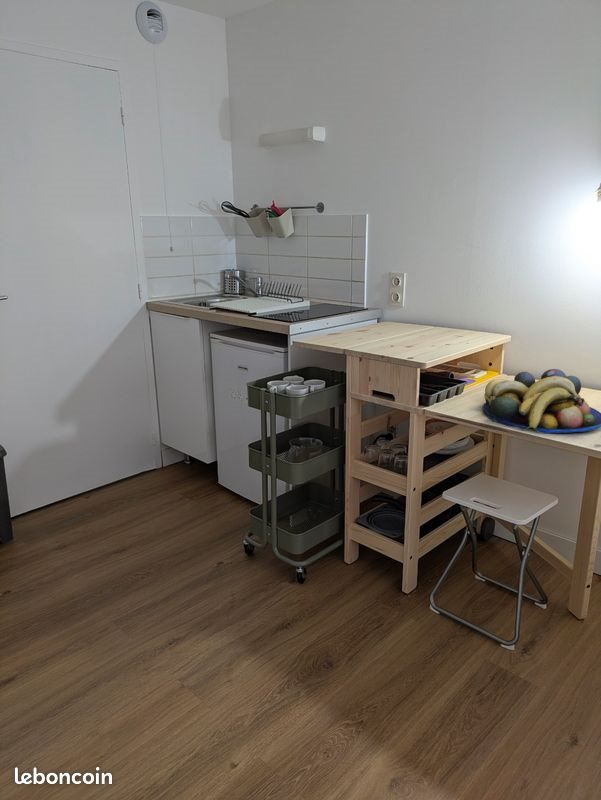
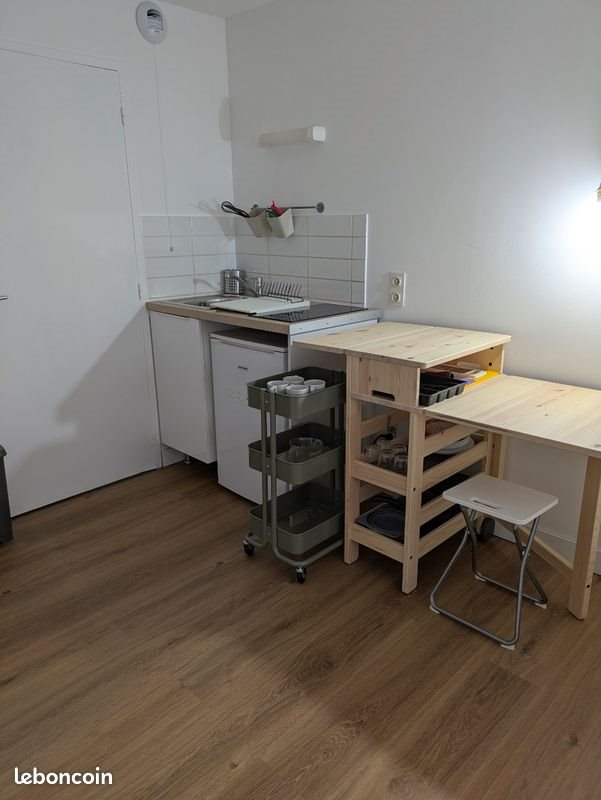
- fruit bowl (544, 394)
